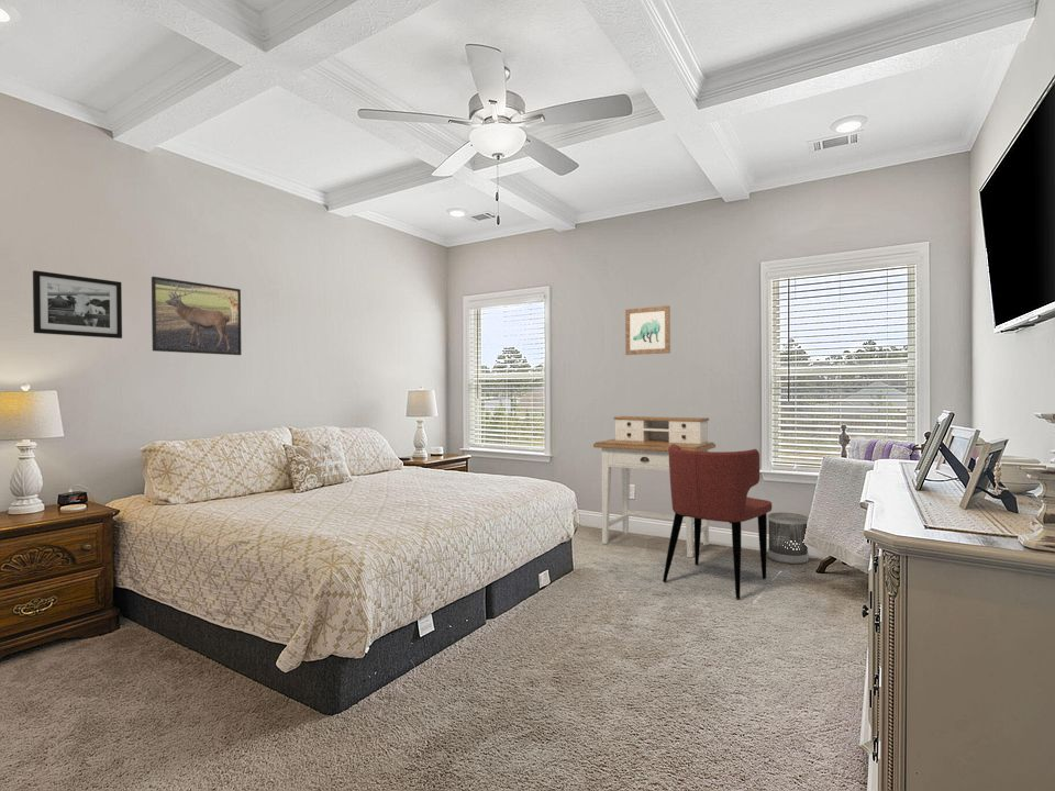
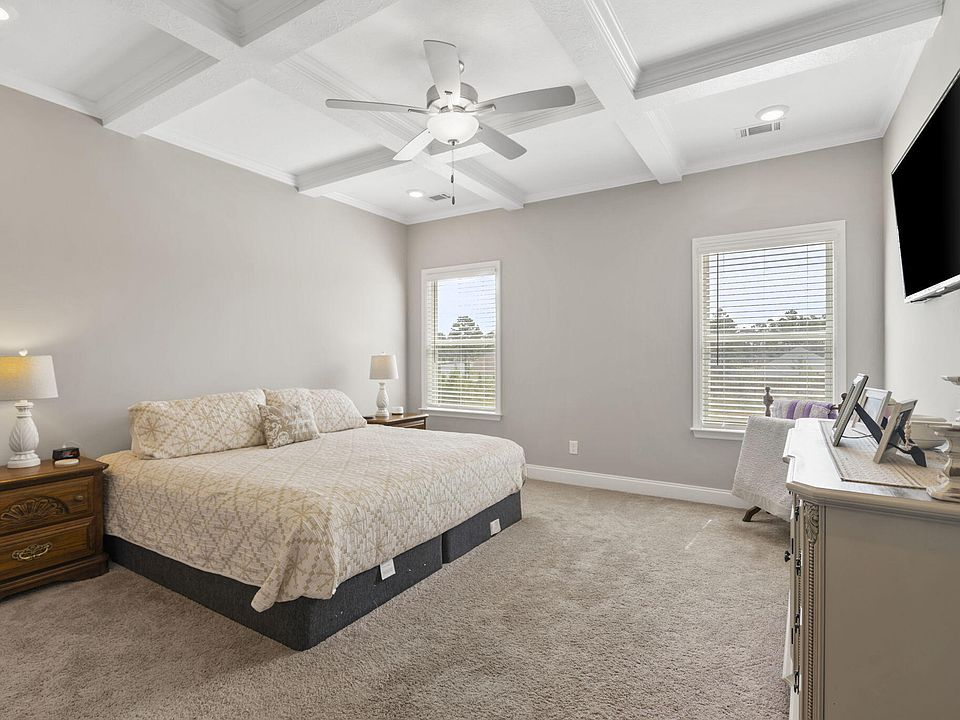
- wastebasket (787, 537)
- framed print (199, 317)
- dining chair (717, 512)
- picture frame (79, 305)
- wall art (647, 331)
- desk (654, 469)
